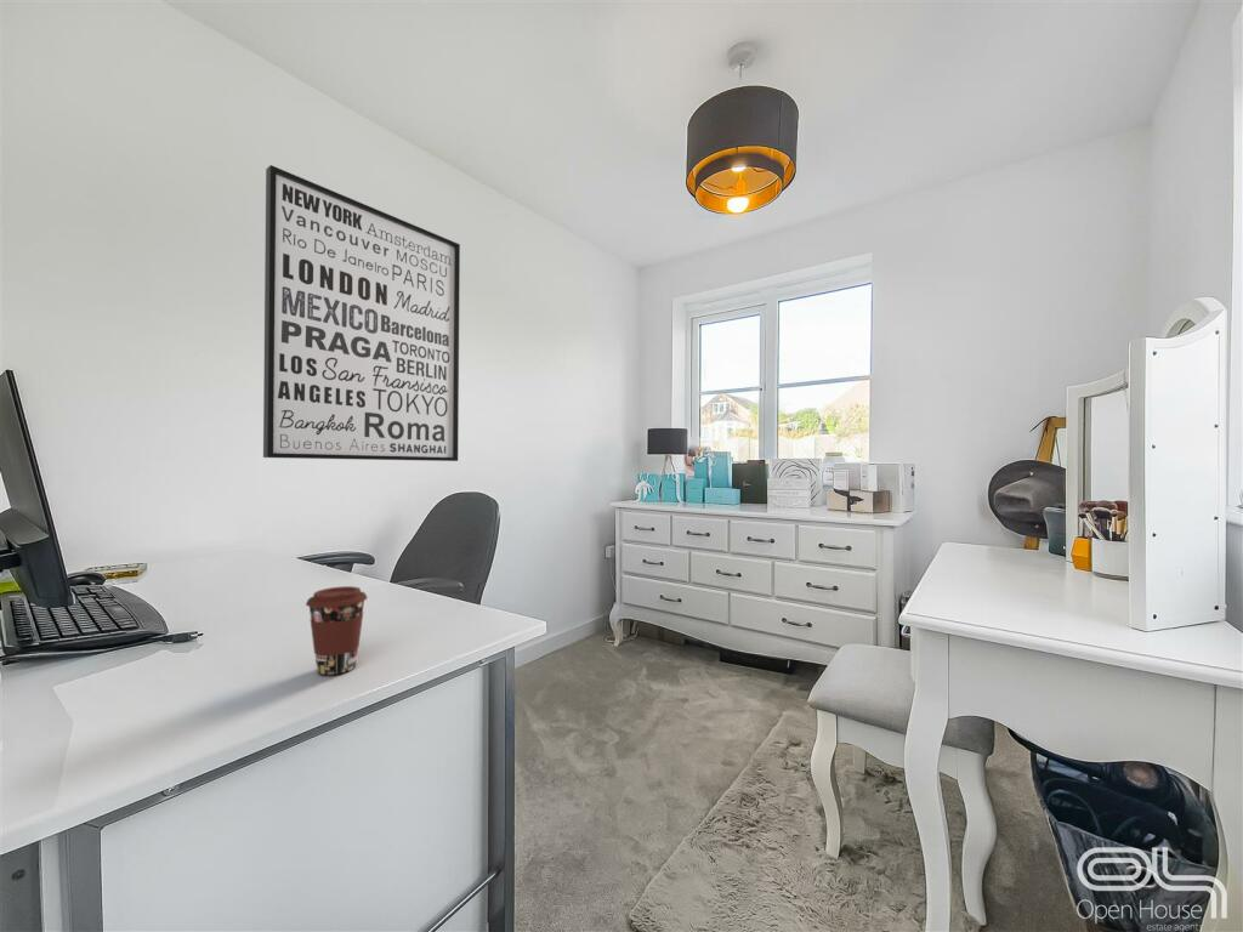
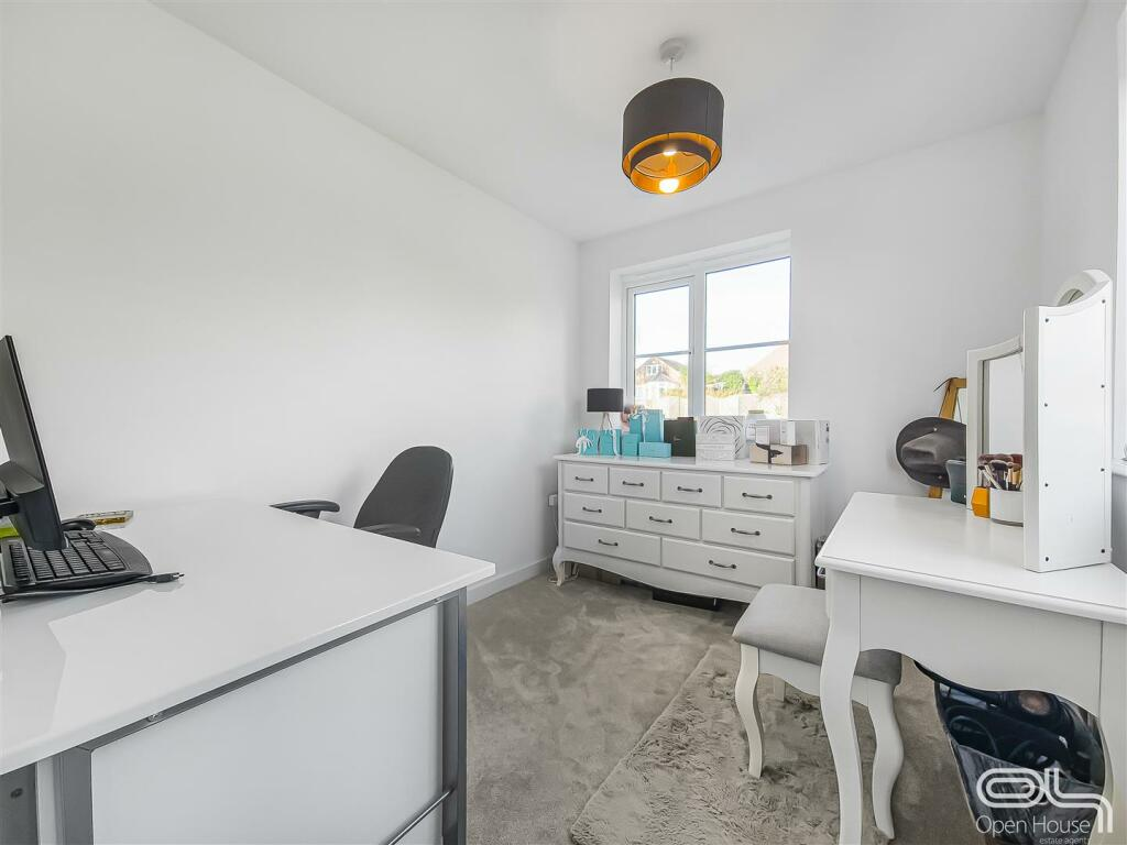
- wall art (375, 335)
- coffee cup (336, 629)
